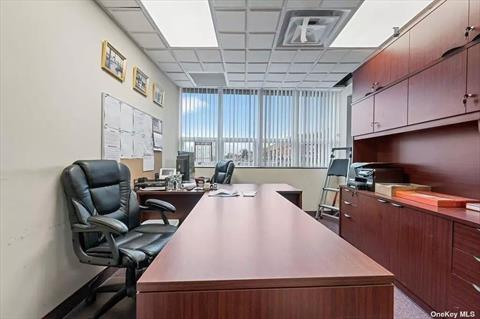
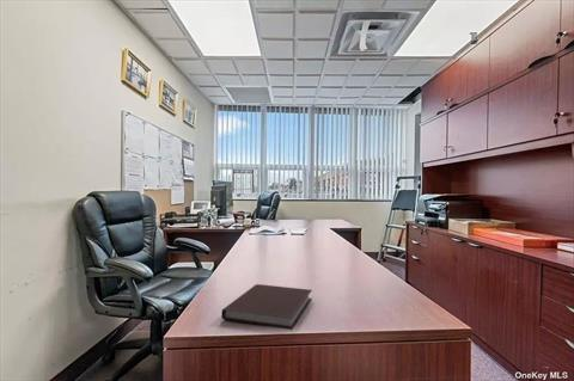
+ notebook (270, 302)
